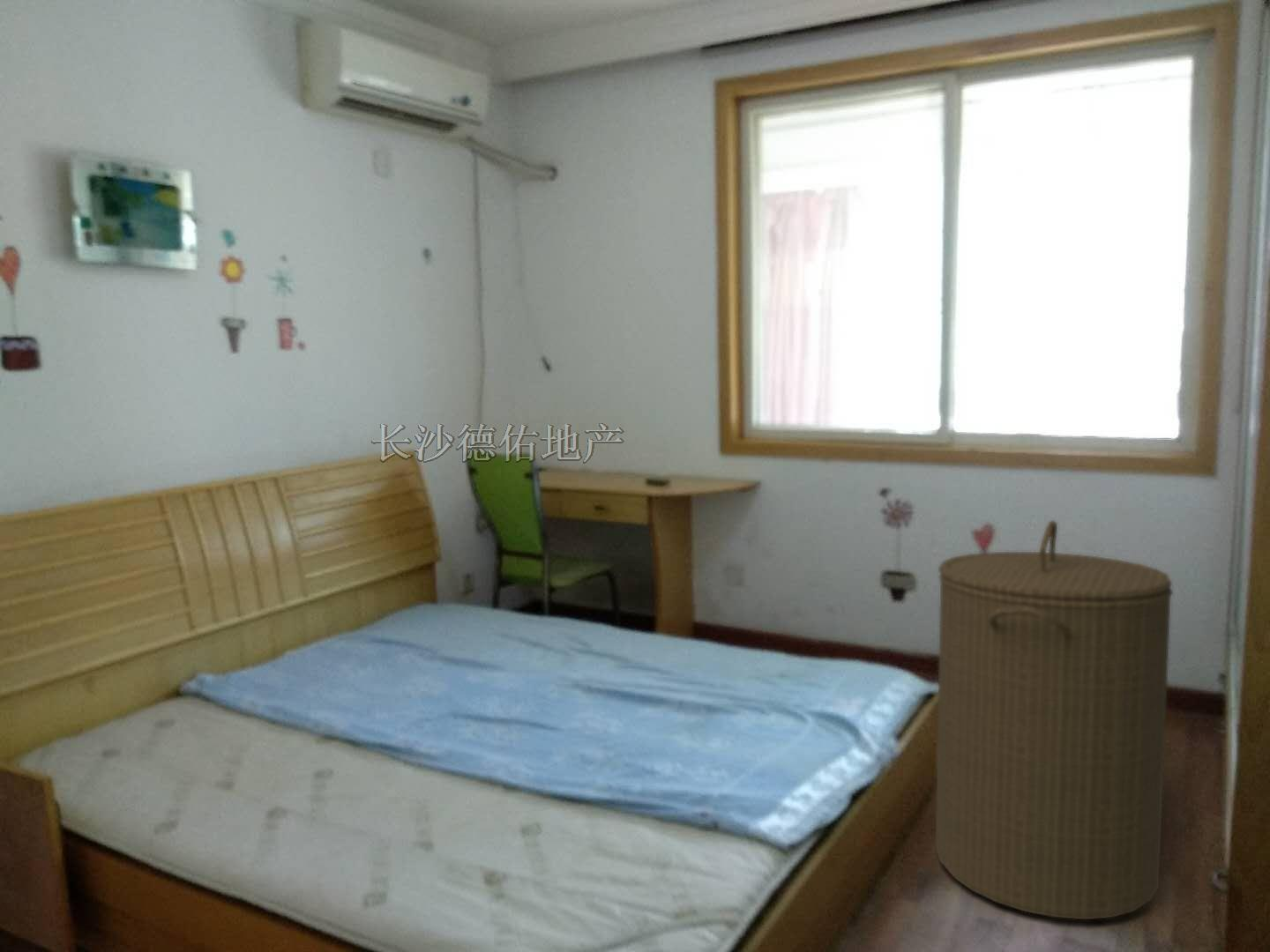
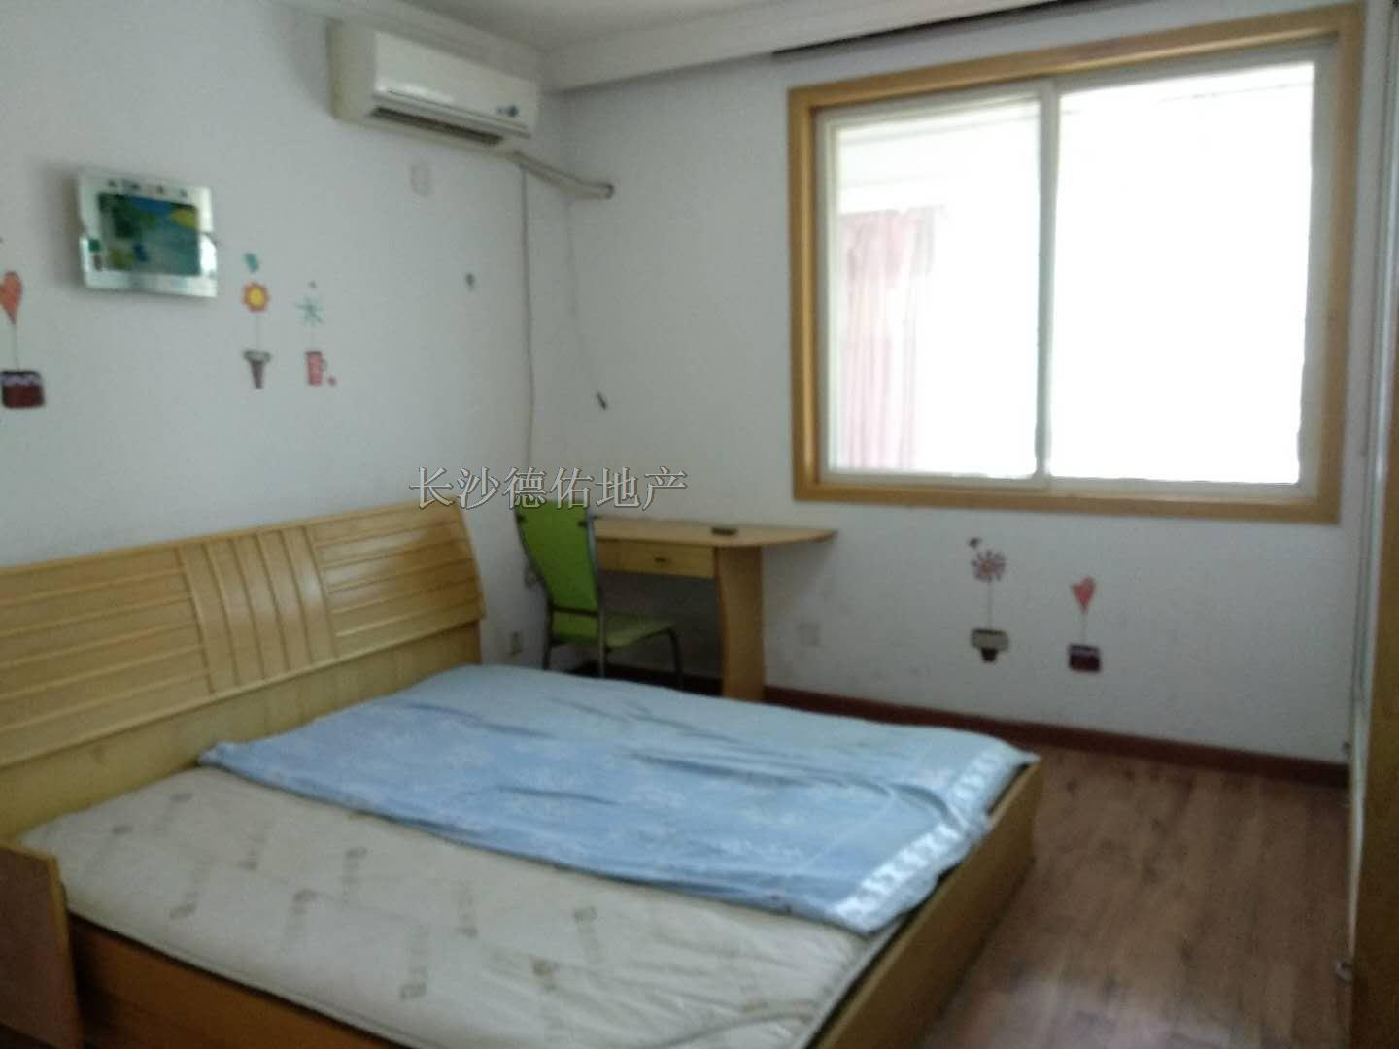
- laundry hamper (1047, 695)
